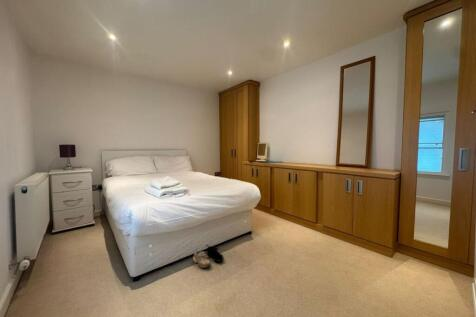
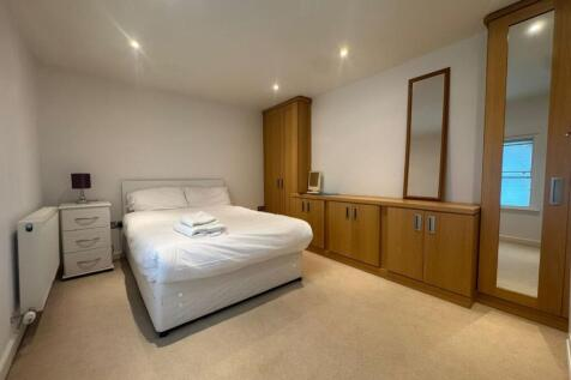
- shoe (208, 255)
